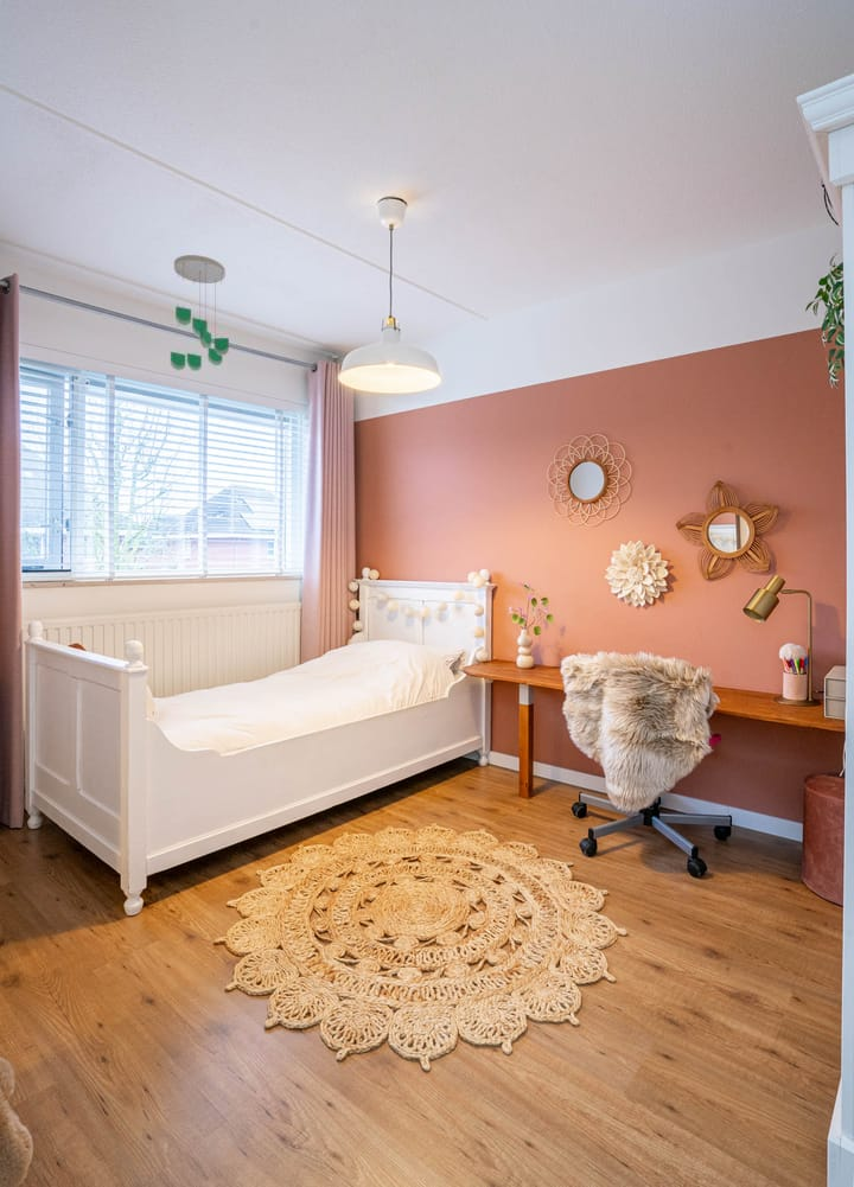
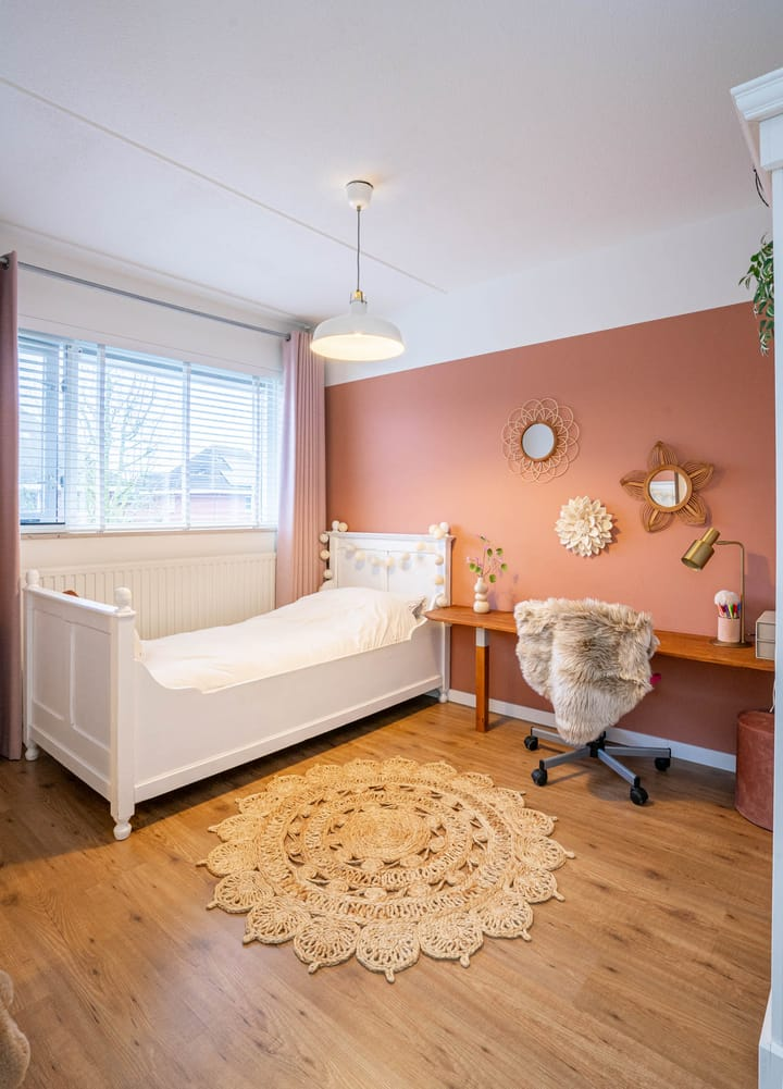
- ceiling mobile (199, 318)
